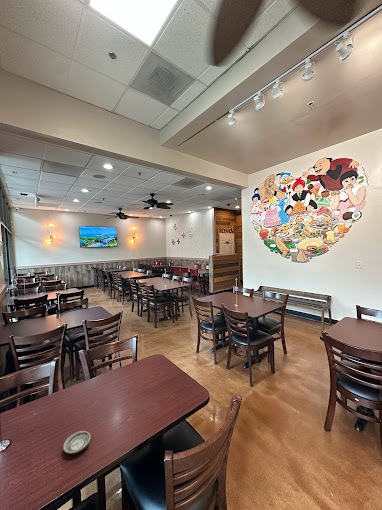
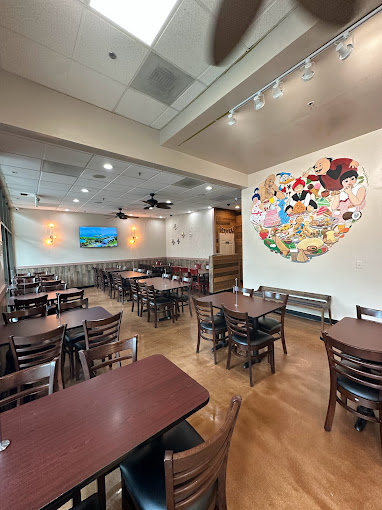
- saucer (77, 443)
